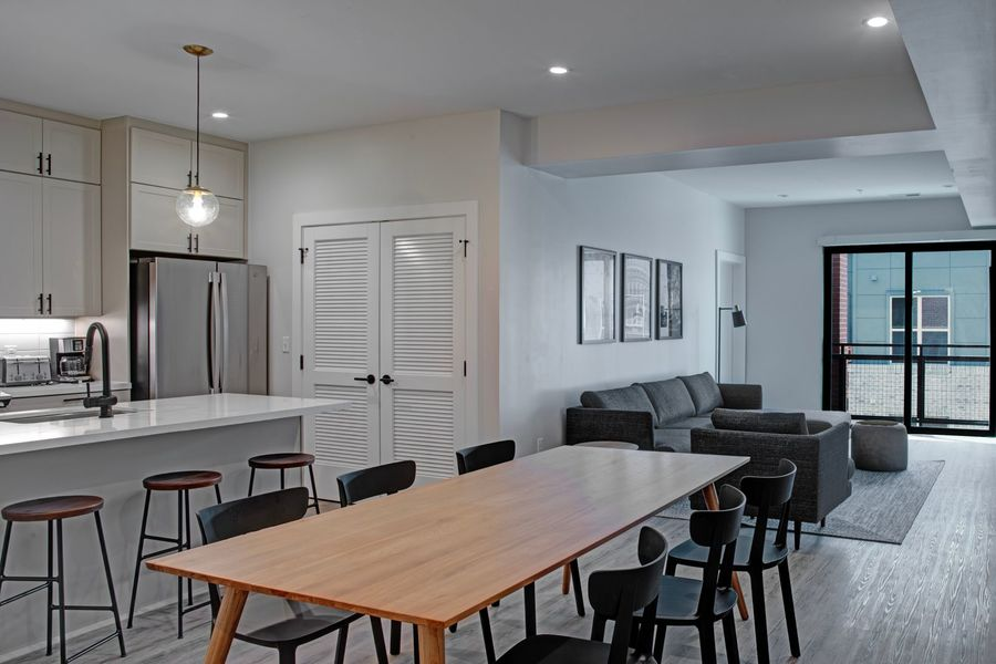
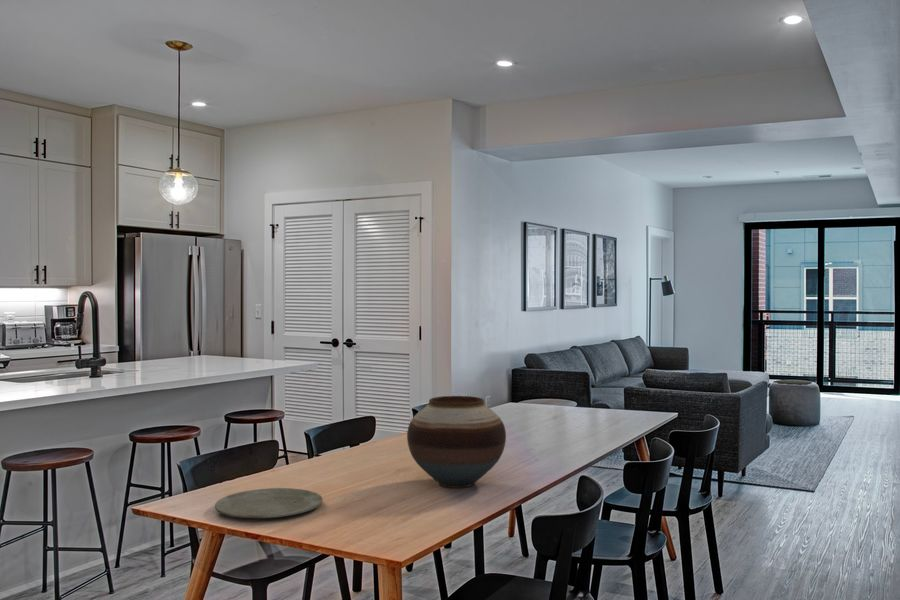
+ plate (269, 504)
+ vase (456, 441)
